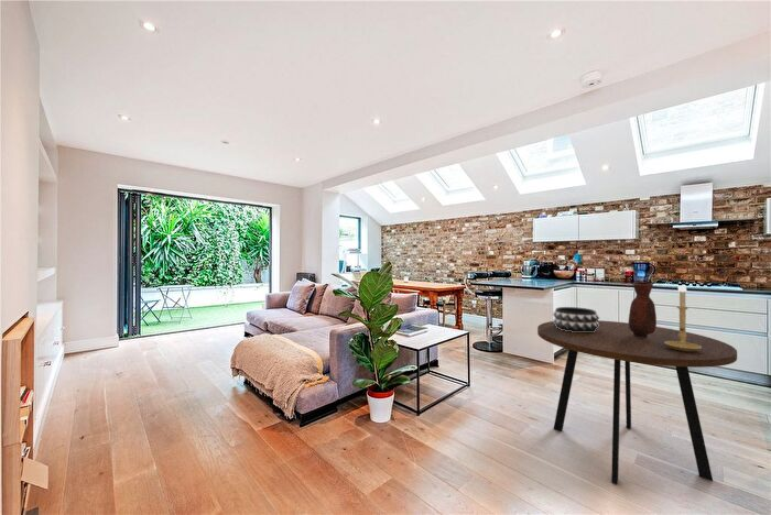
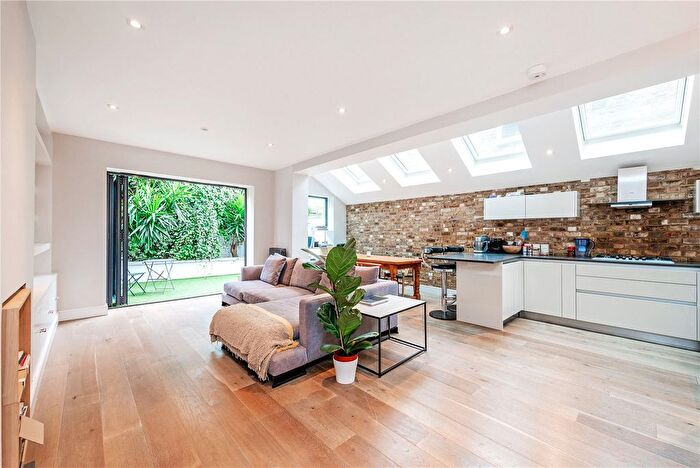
- dining table (619, 392)
- candle holder (682, 317)
- vase (642, 309)
- decorative bowl (575, 318)
